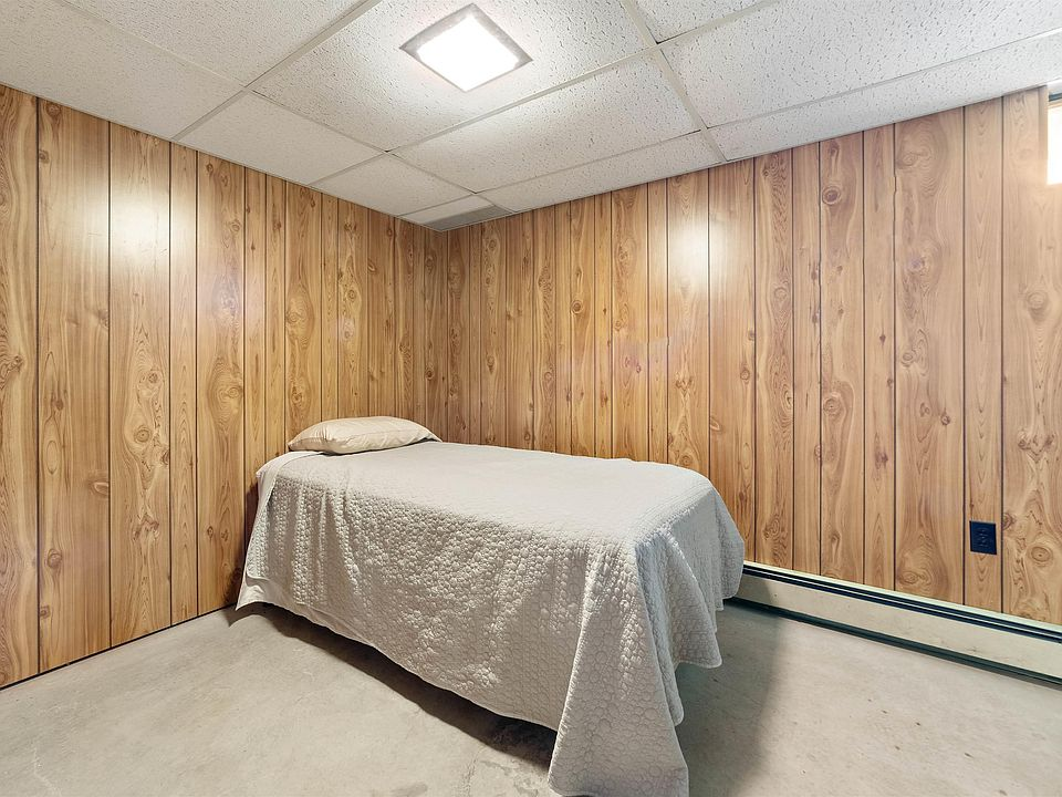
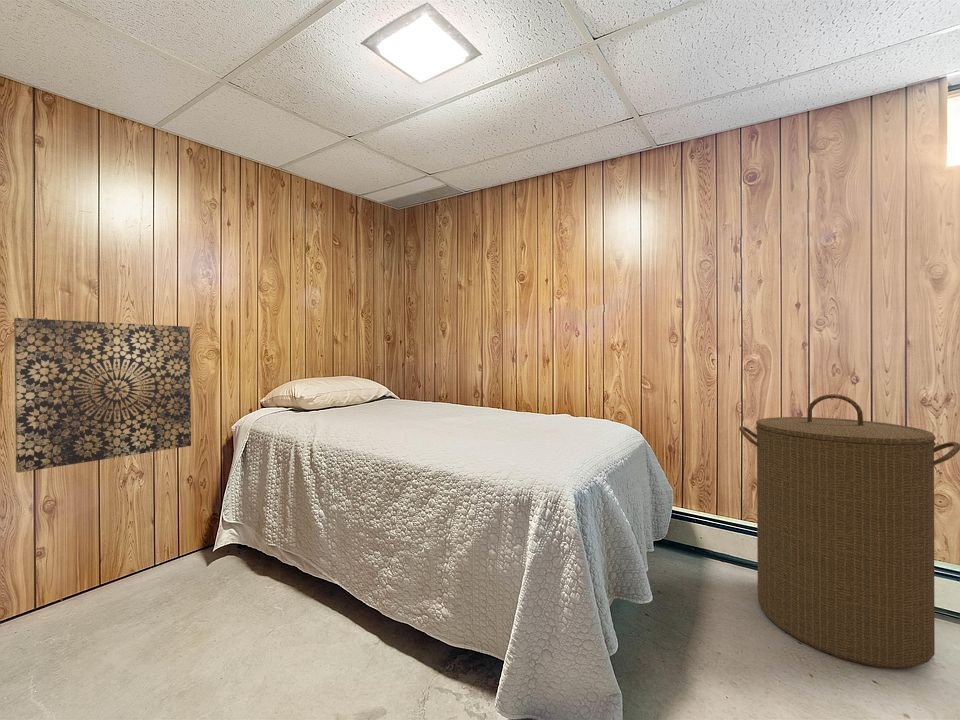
+ laundry hamper (837, 508)
+ wall art (113, 390)
